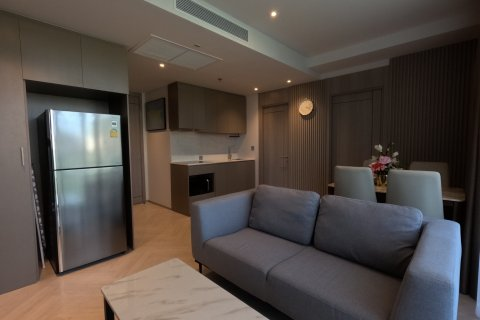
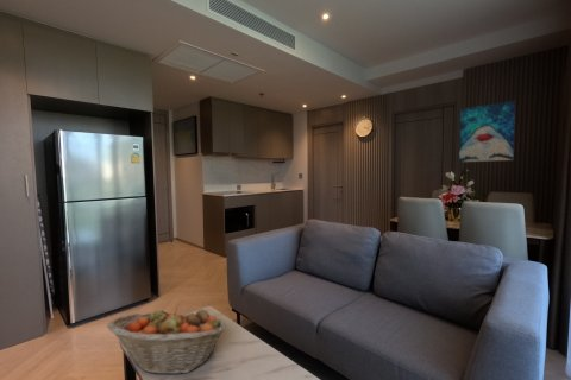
+ fruit basket (169, 332)
+ wall art (485, 133)
